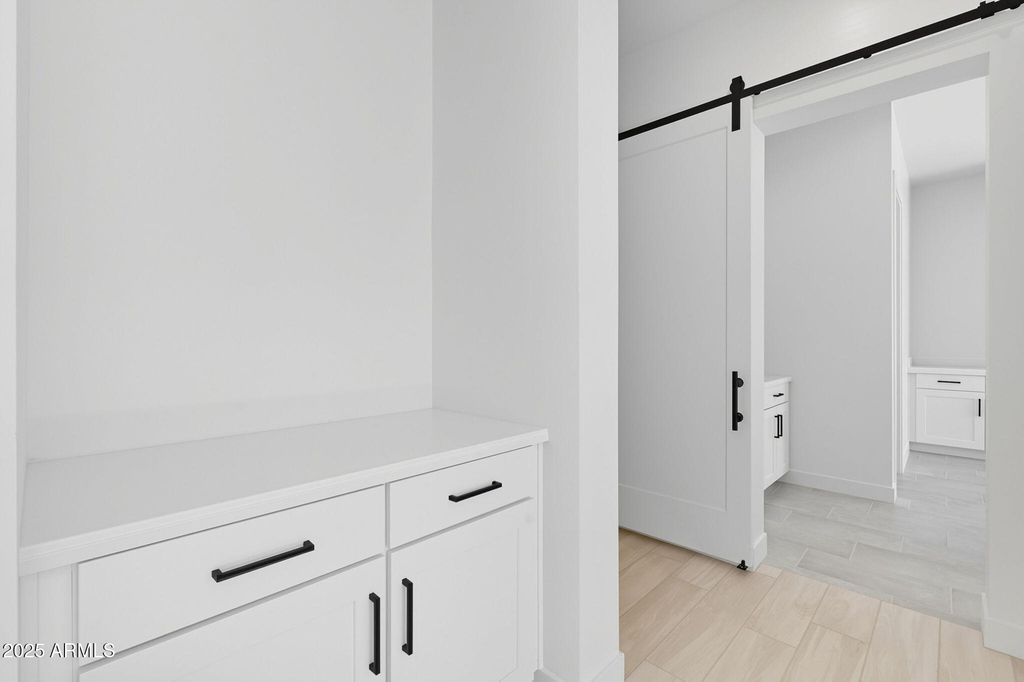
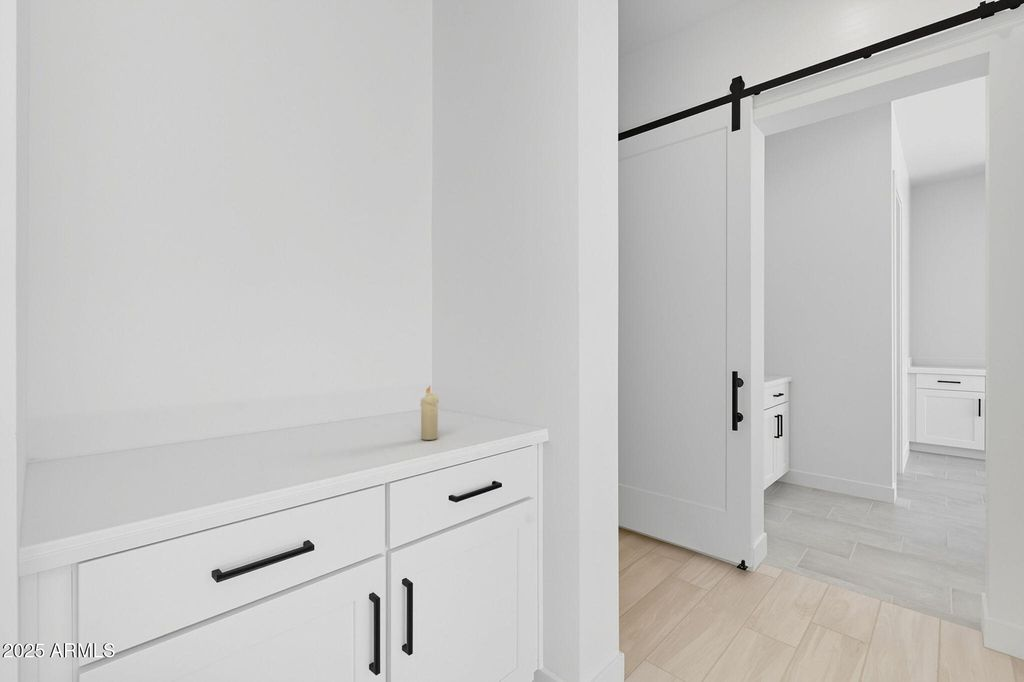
+ candle (429, 411)
